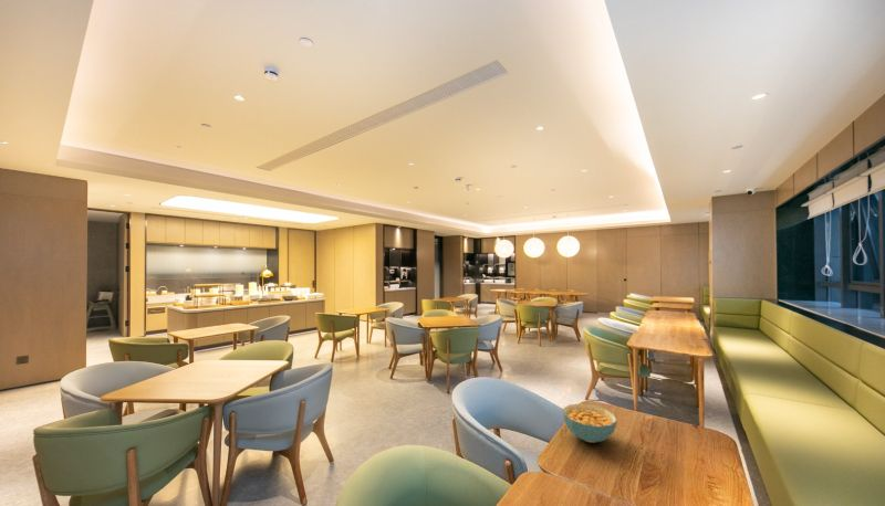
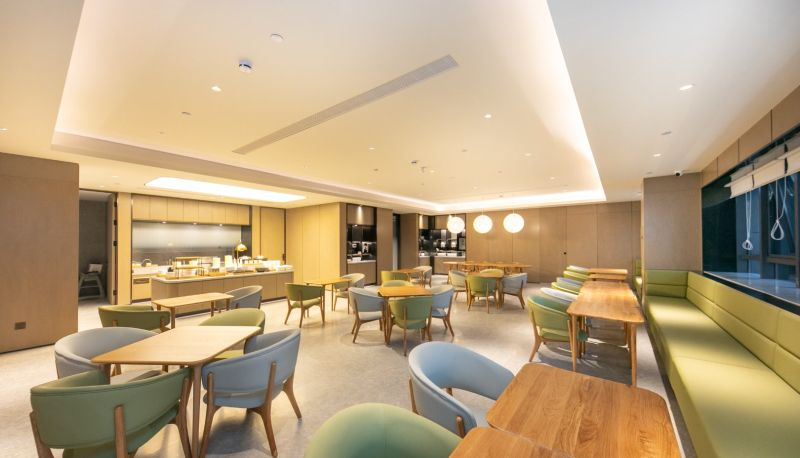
- cereal bowl (589, 426)
